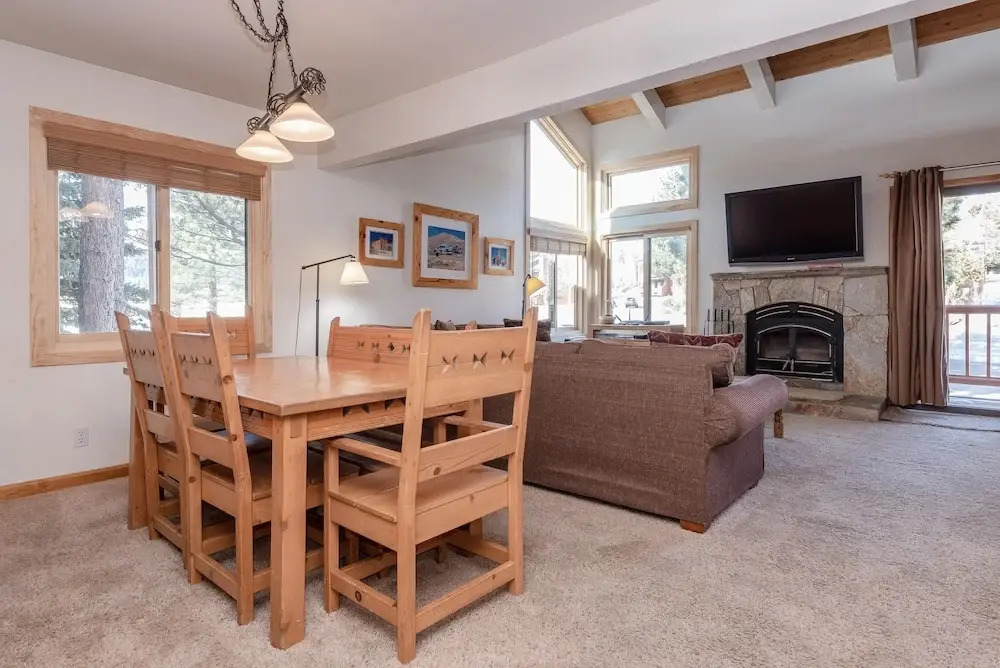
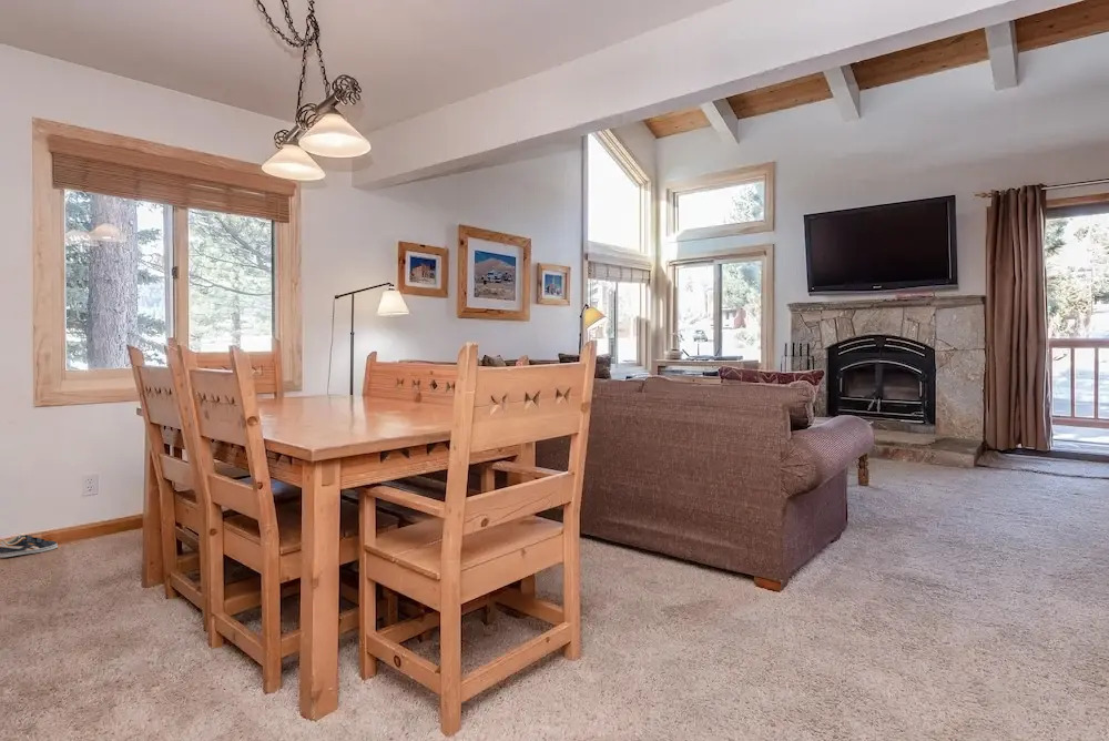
+ sneaker (28, 542)
